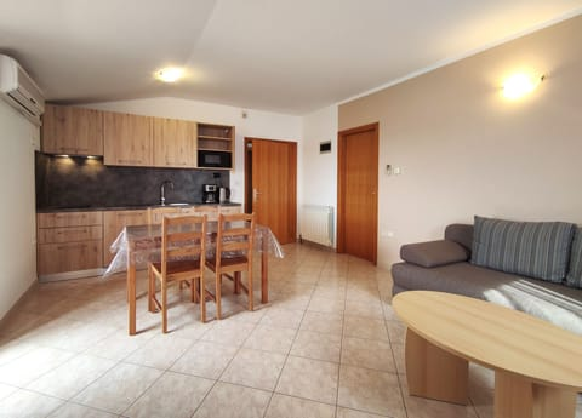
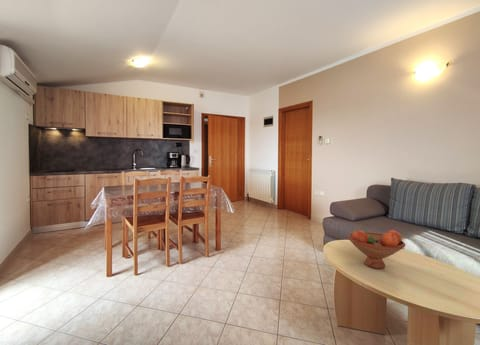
+ fruit bowl (374, 246)
